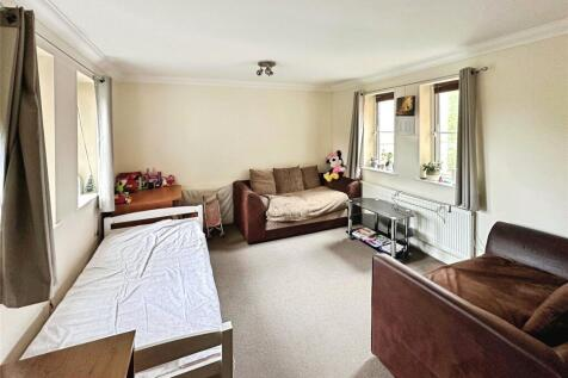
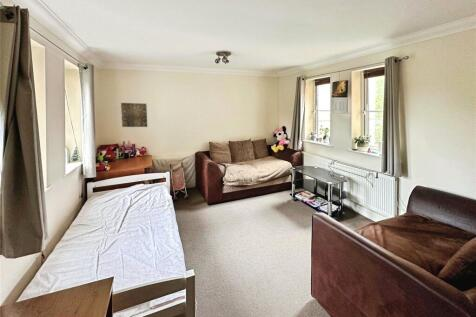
+ wall art (134, 115)
